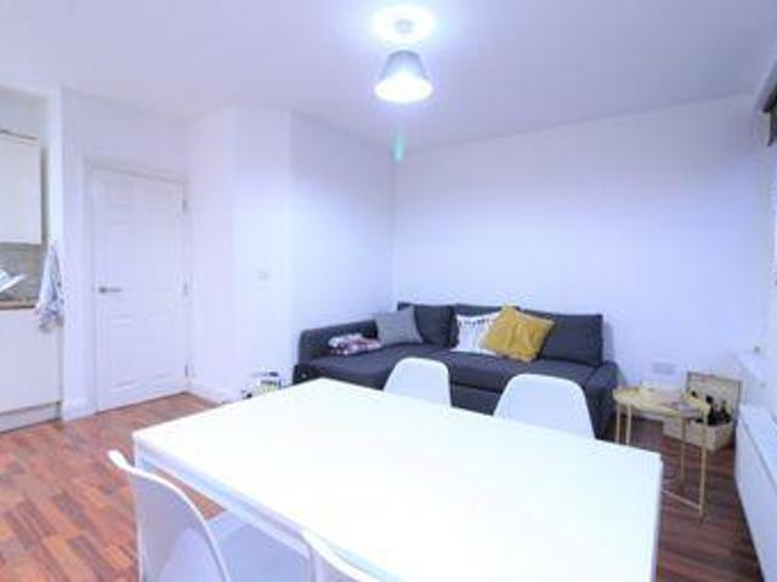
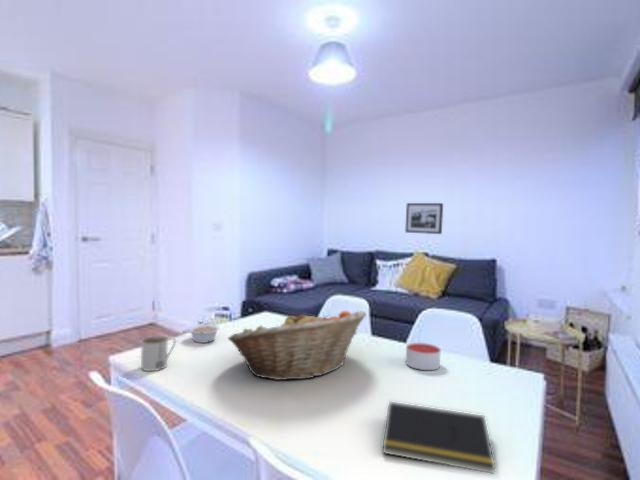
+ legume (204, 333)
+ fruit basket (300, 336)
+ notepad (436, 433)
+ picture frame (423, 218)
+ mug (159, 351)
+ candle (422, 355)
